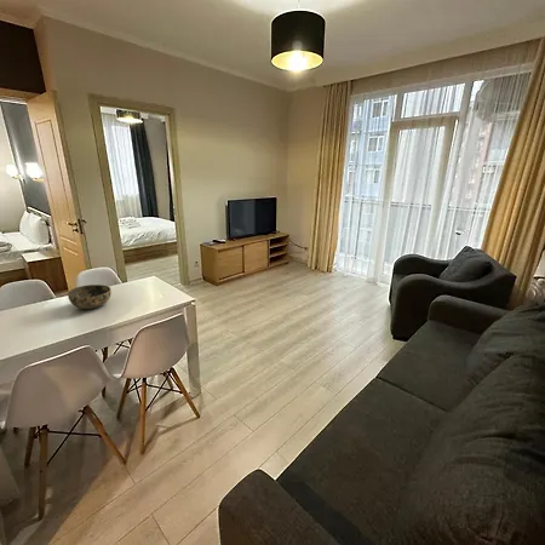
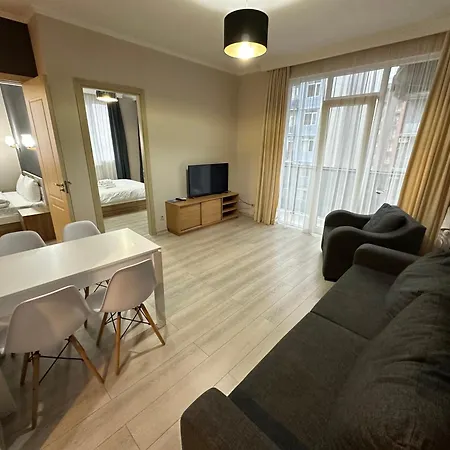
- bowl (91, 297)
